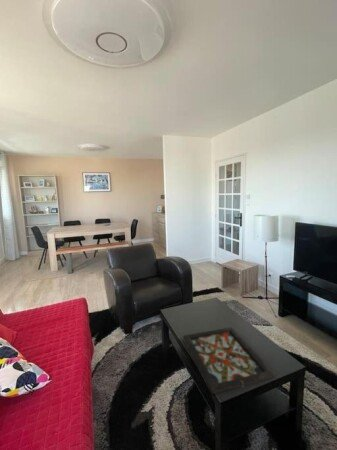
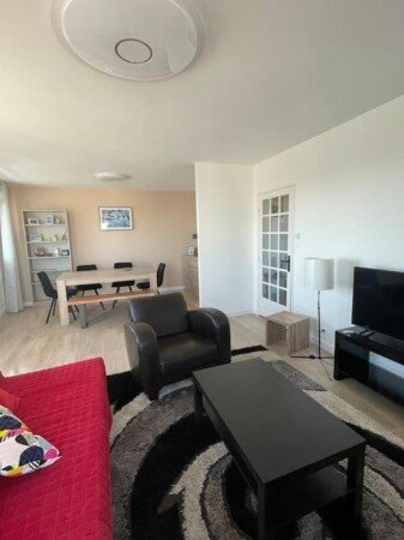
- decorative tray (223, 354)
